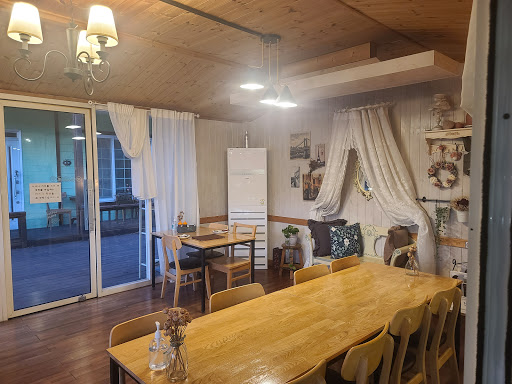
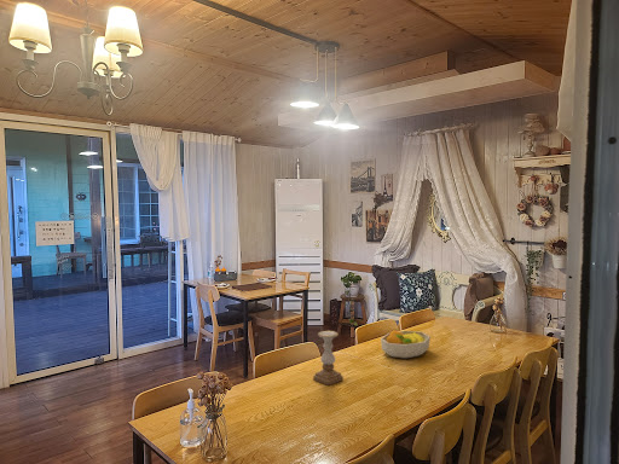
+ candle holder (328, 356)
+ fruit bowl (405, 341)
